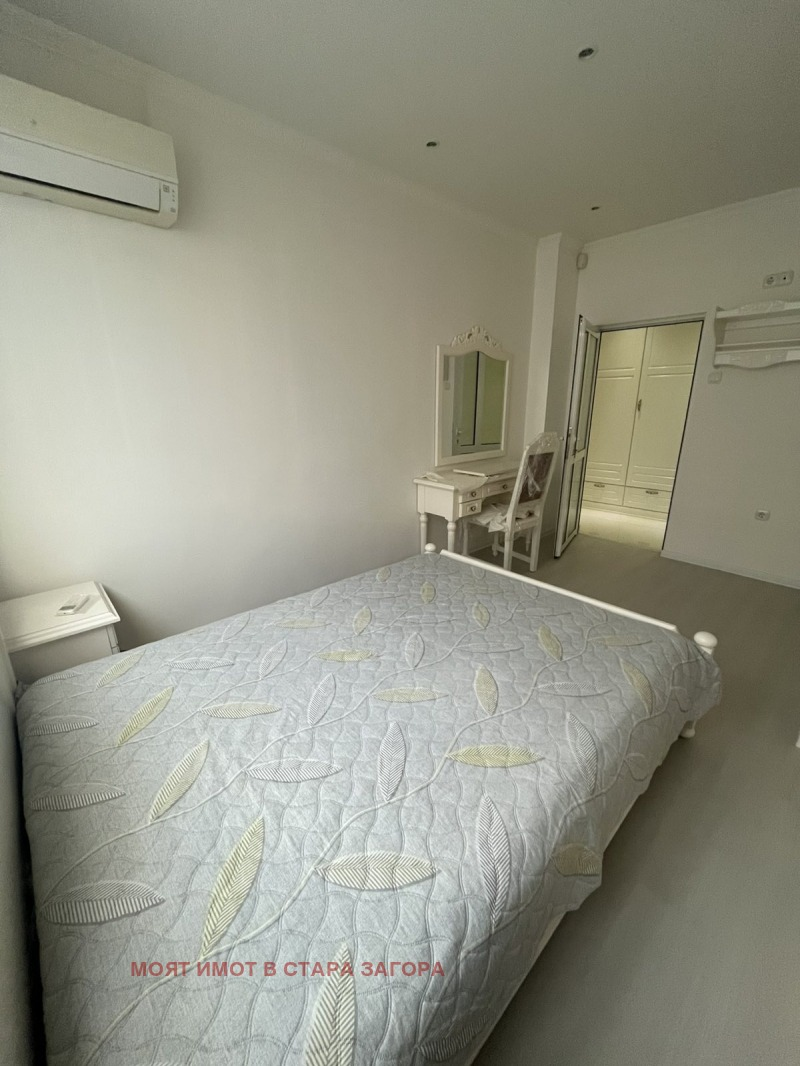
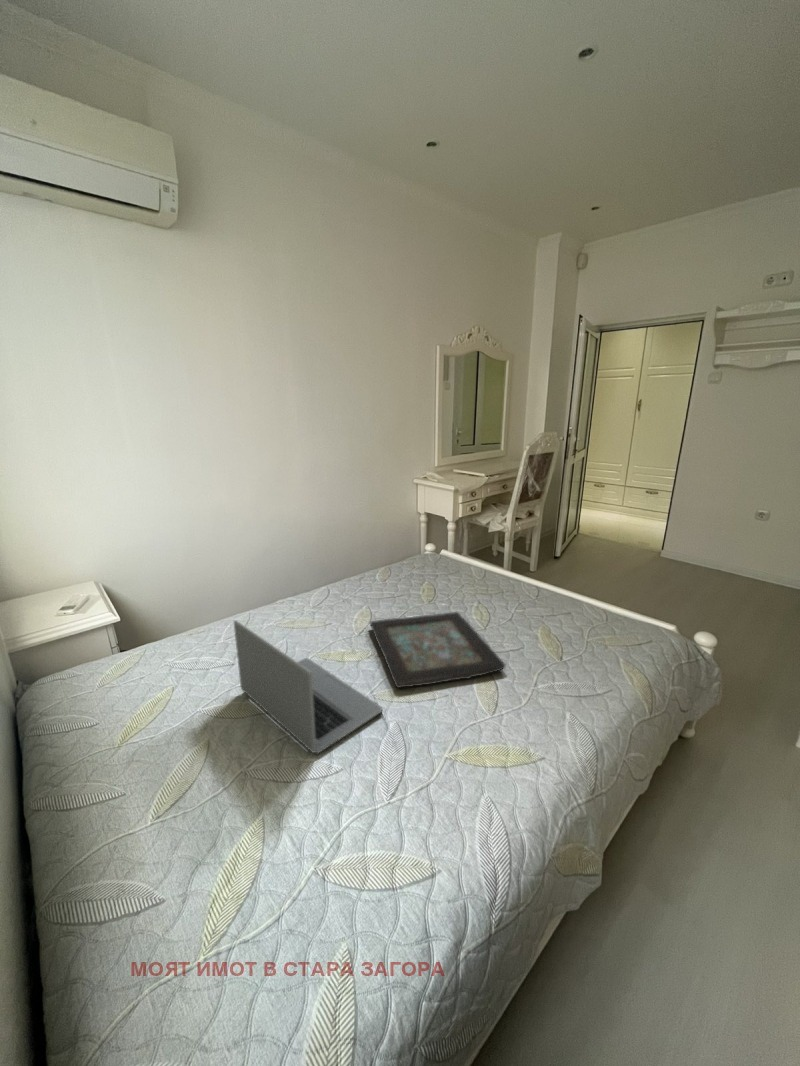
+ decorative tray (431, 644)
+ laptop (307, 666)
